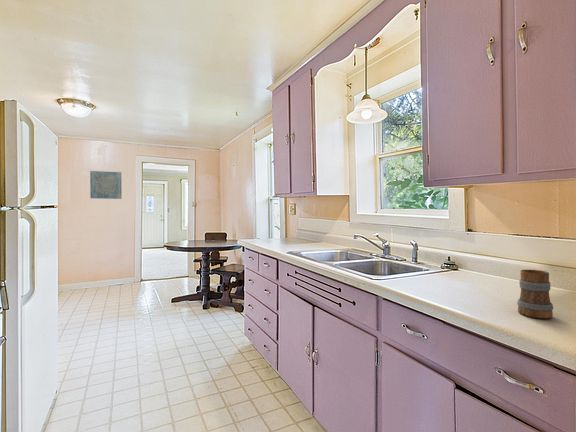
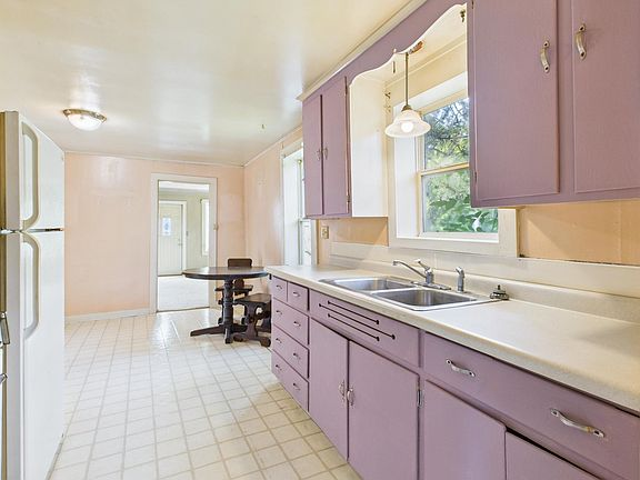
- wall art (106, 185)
- mug (532, 291)
